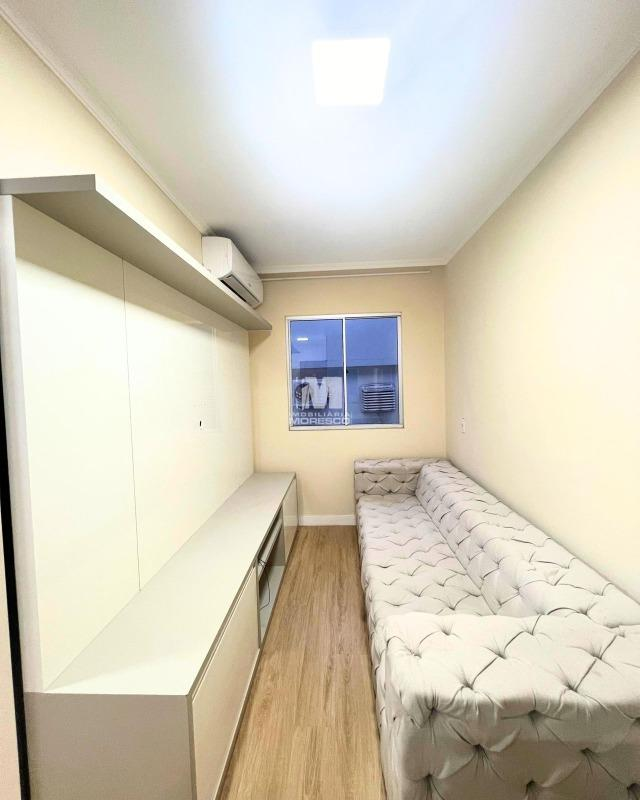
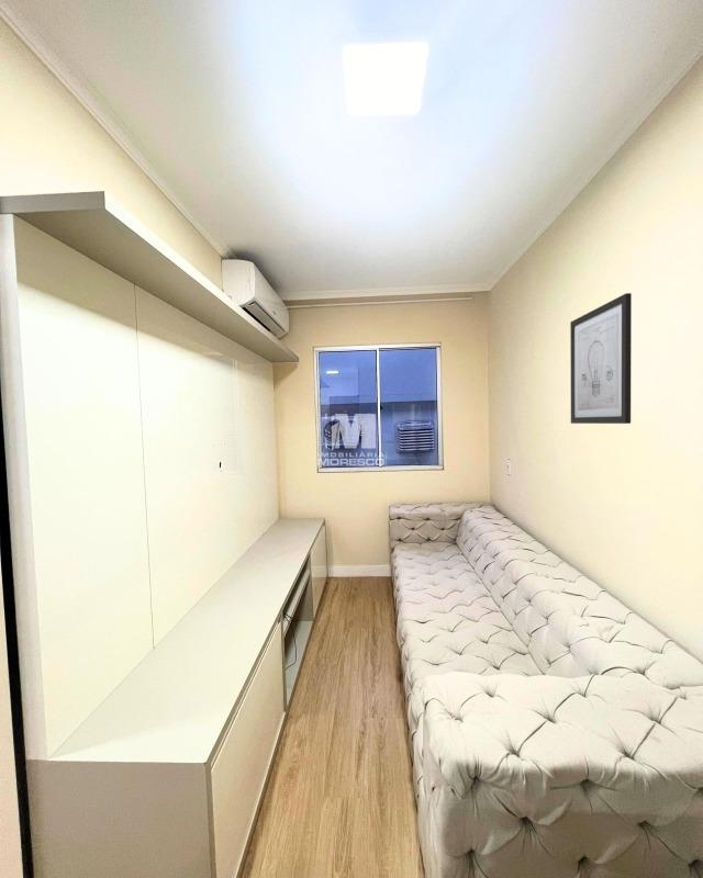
+ wall art (596, 367)
